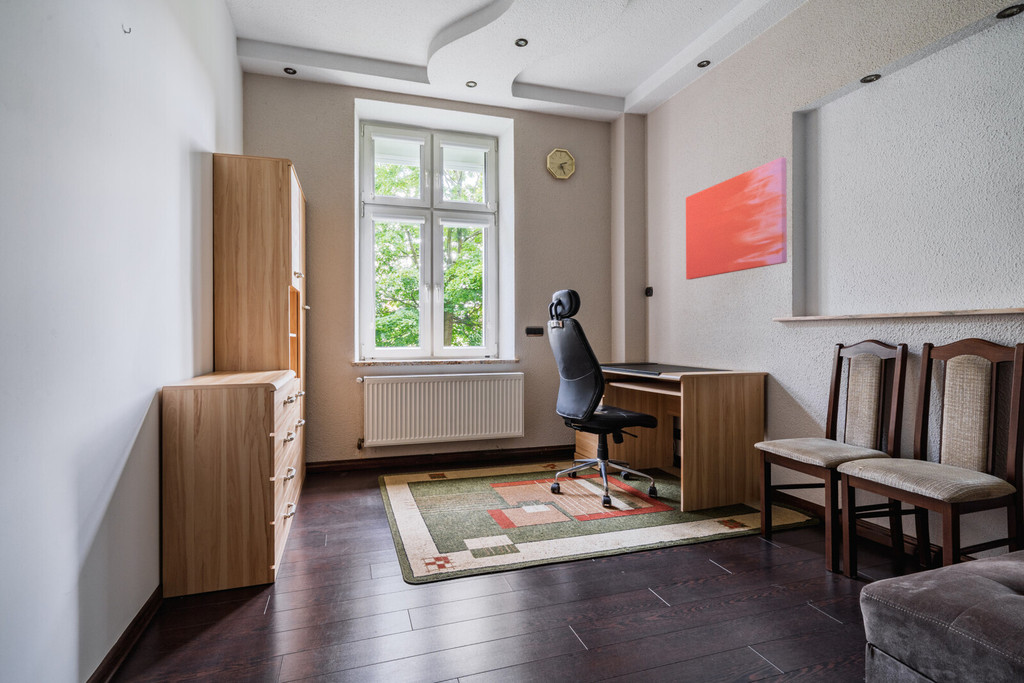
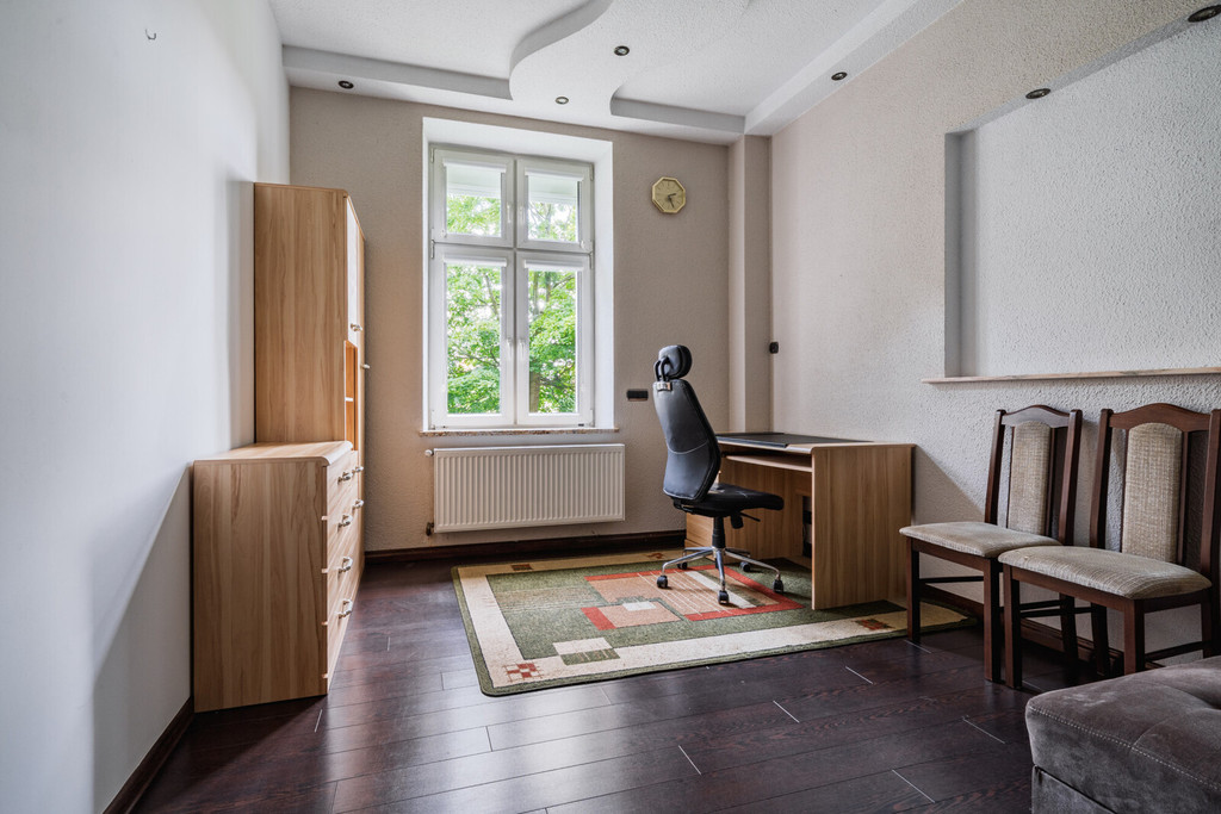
- wall art (730, 226)
